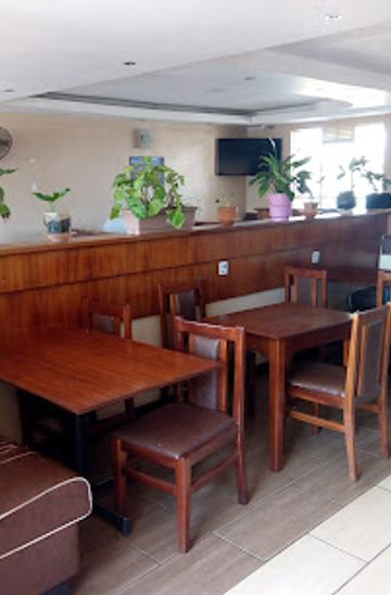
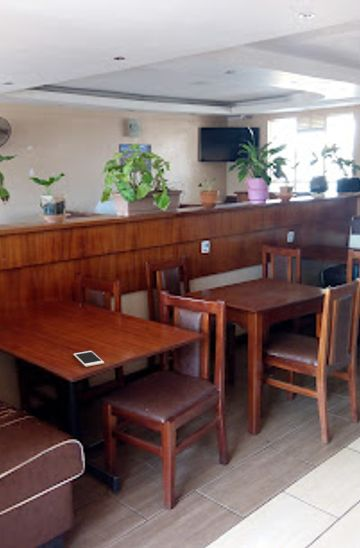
+ cell phone (88, 358)
